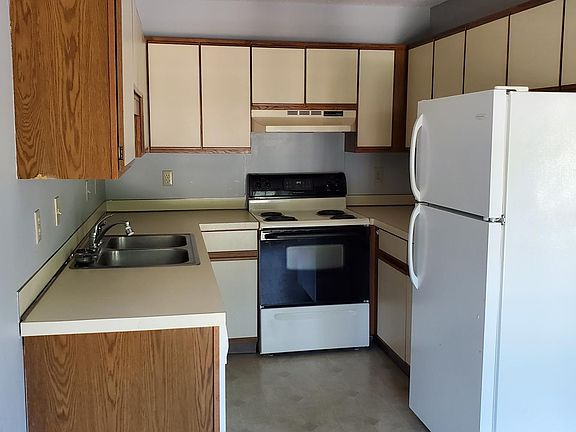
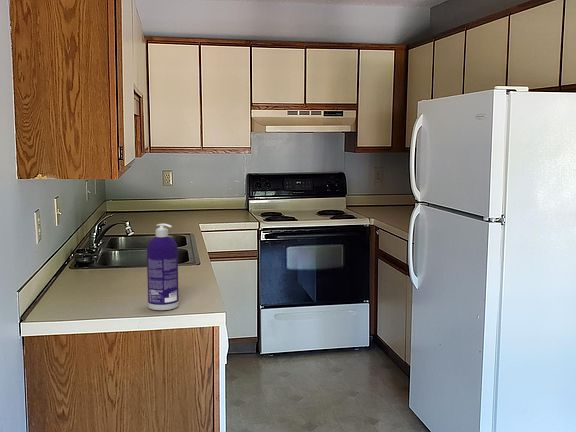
+ spray bottle (162, 265)
